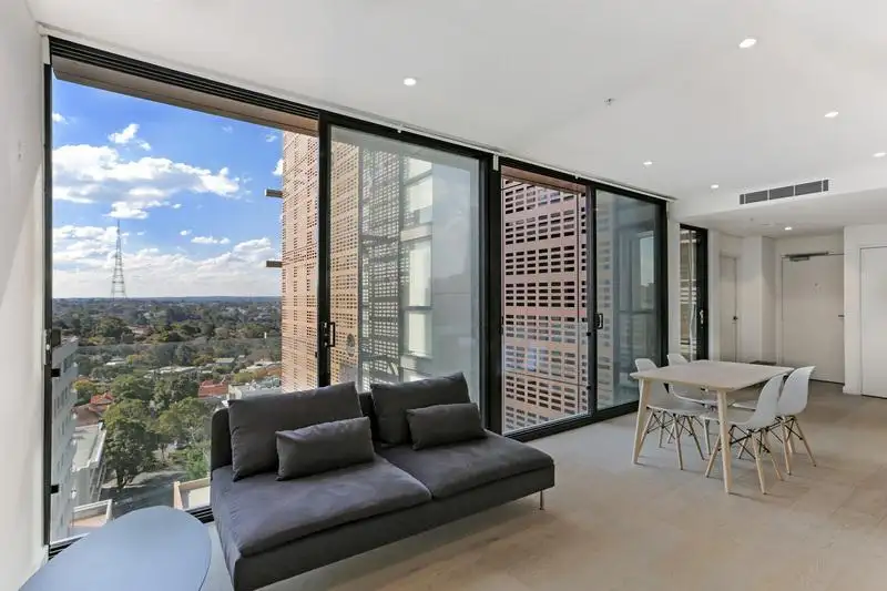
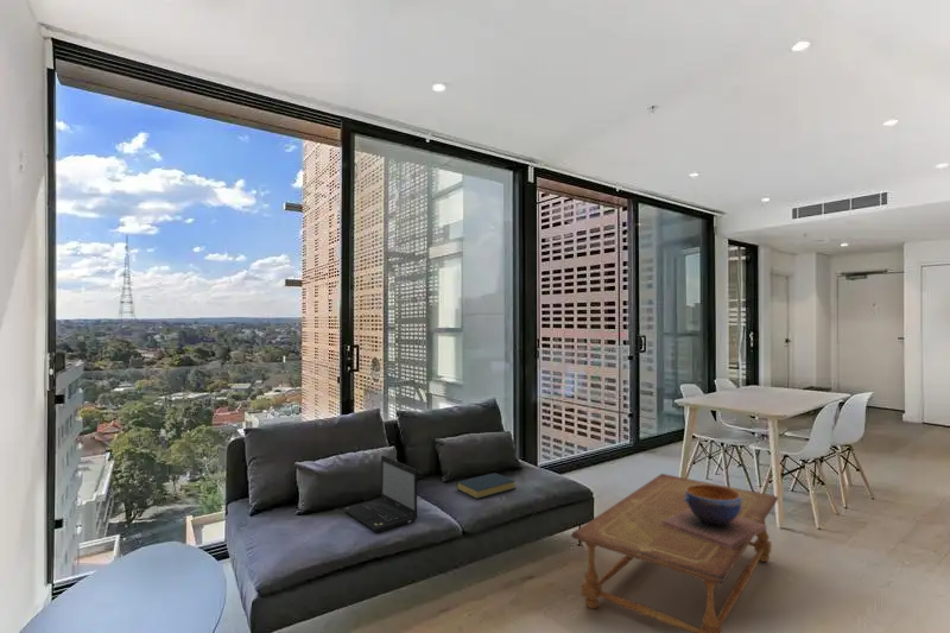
+ decorative bowl (712, 508)
+ hardback book (486, 485)
+ laptop (381, 490)
+ coffee table (684, 546)
